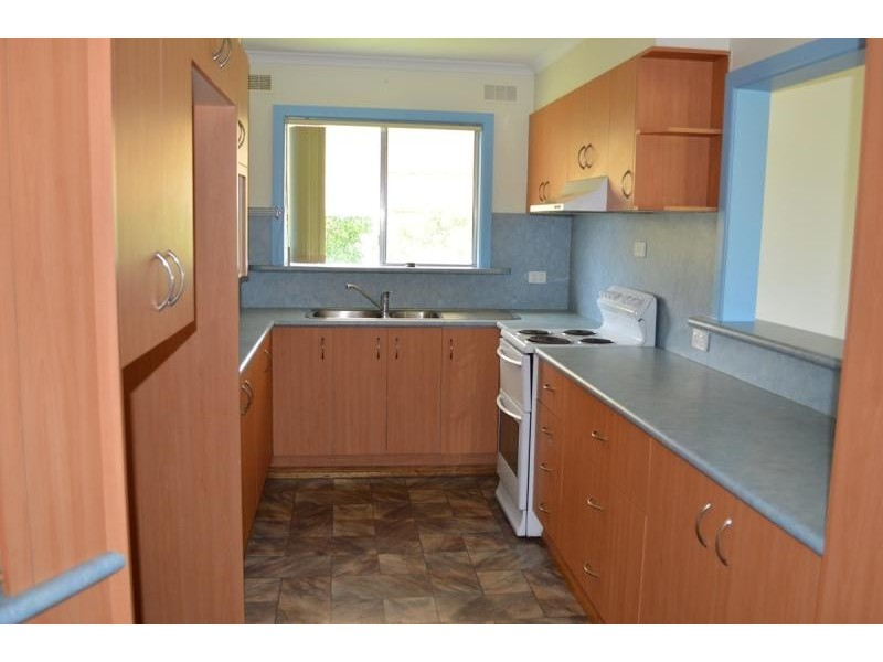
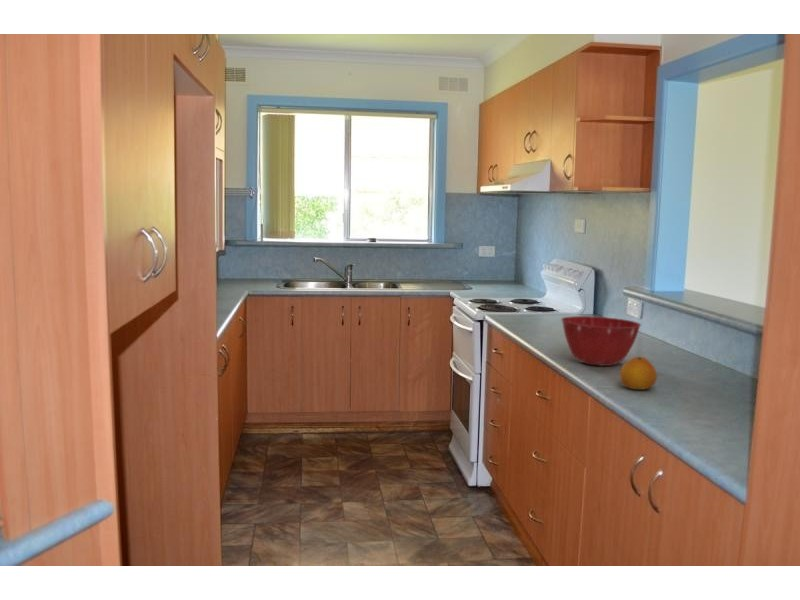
+ fruit (638, 372)
+ mixing bowl (599, 341)
